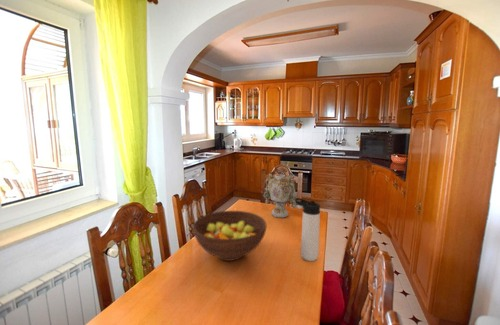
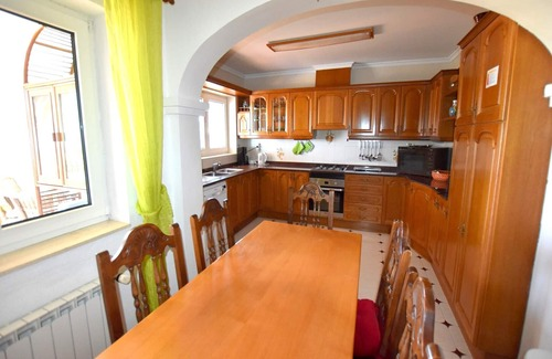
- fruit bowl (230, 238)
- thermos bottle (306, 228)
- vase (279, 194)
